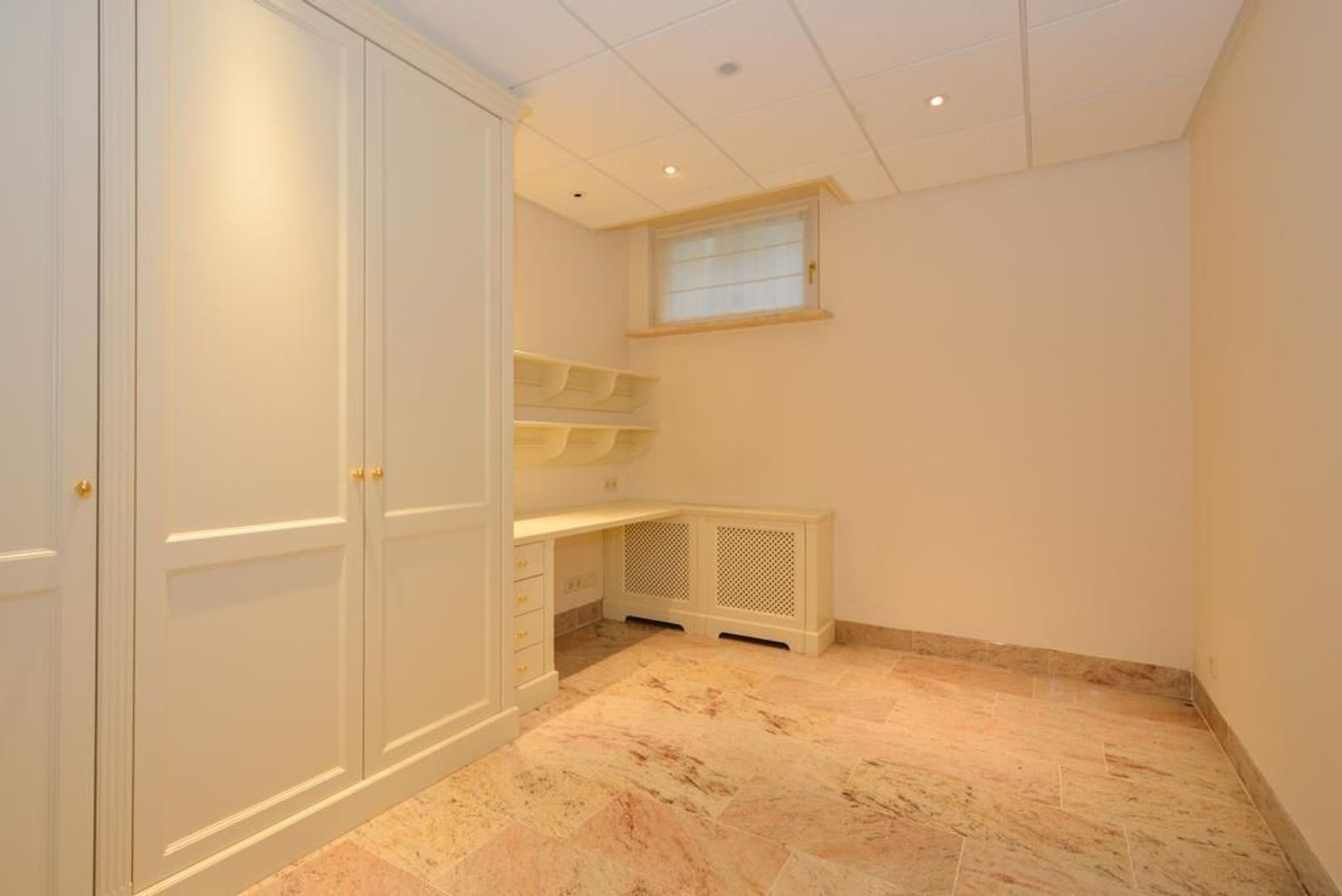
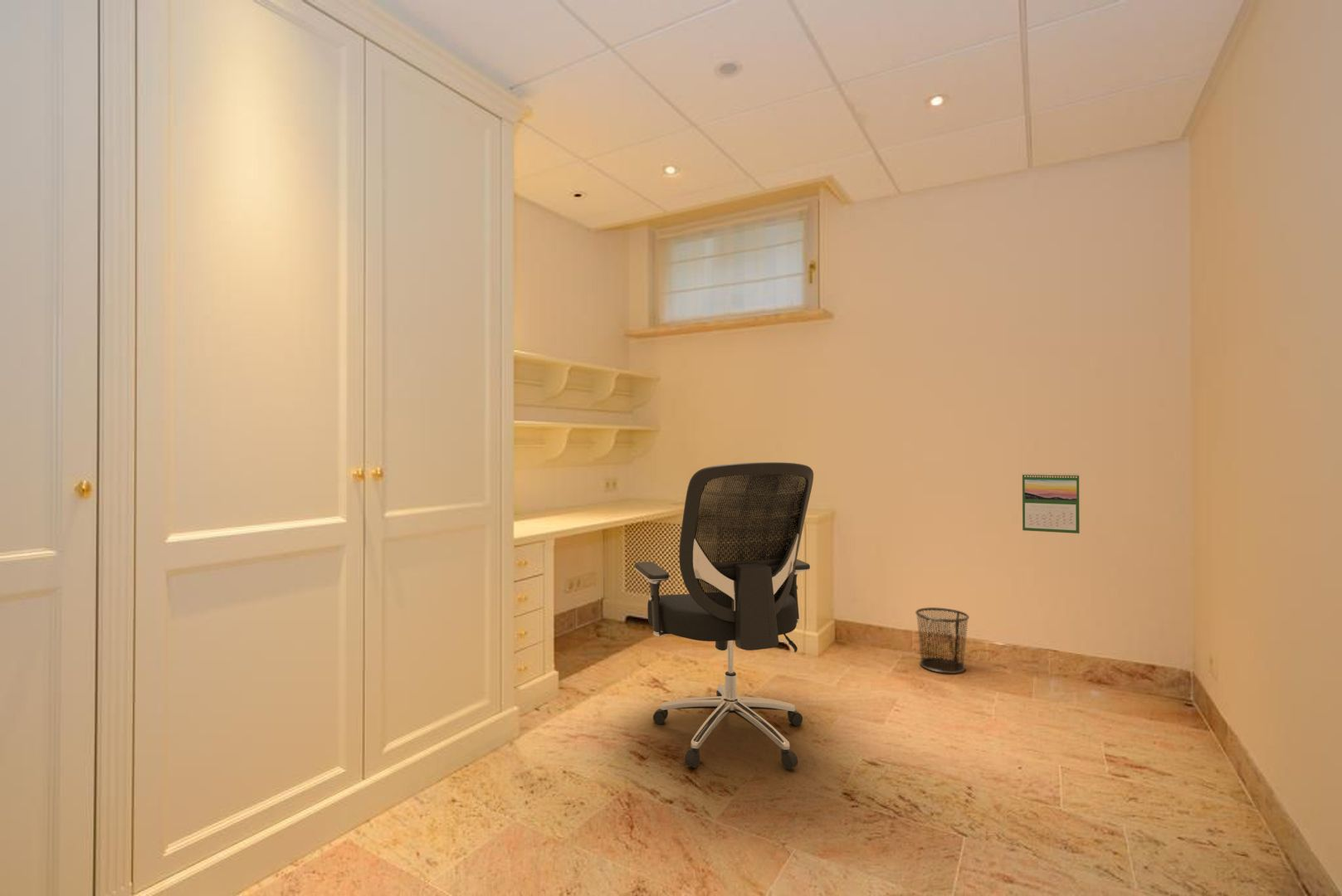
+ calendar (1050, 502)
+ chair (730, 597)
+ waste bin (942, 640)
